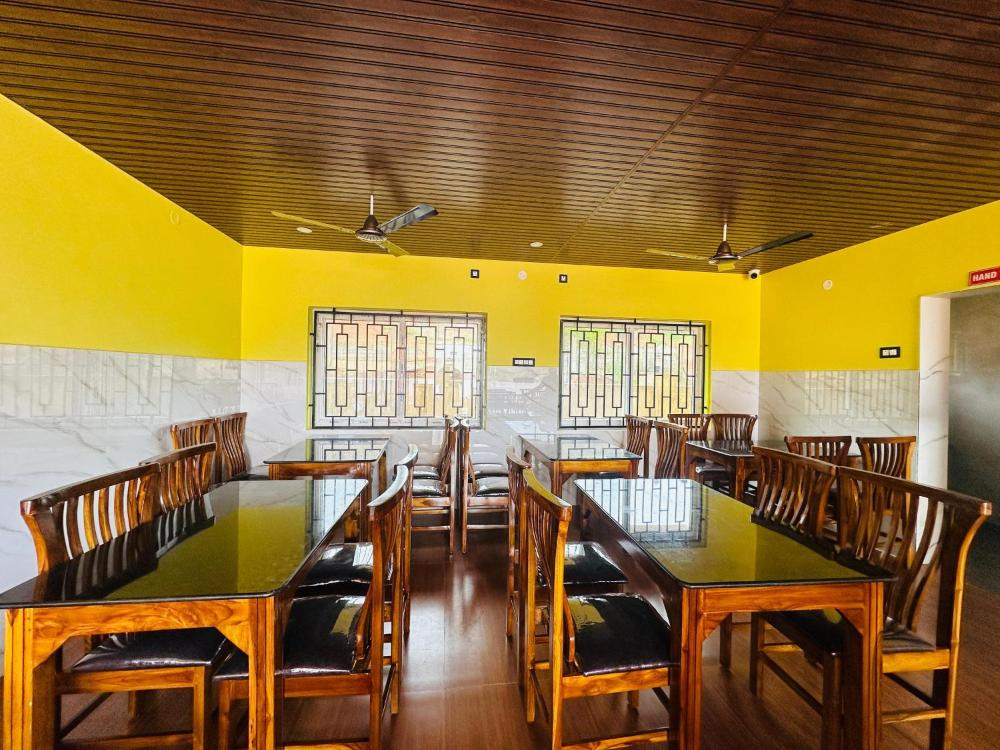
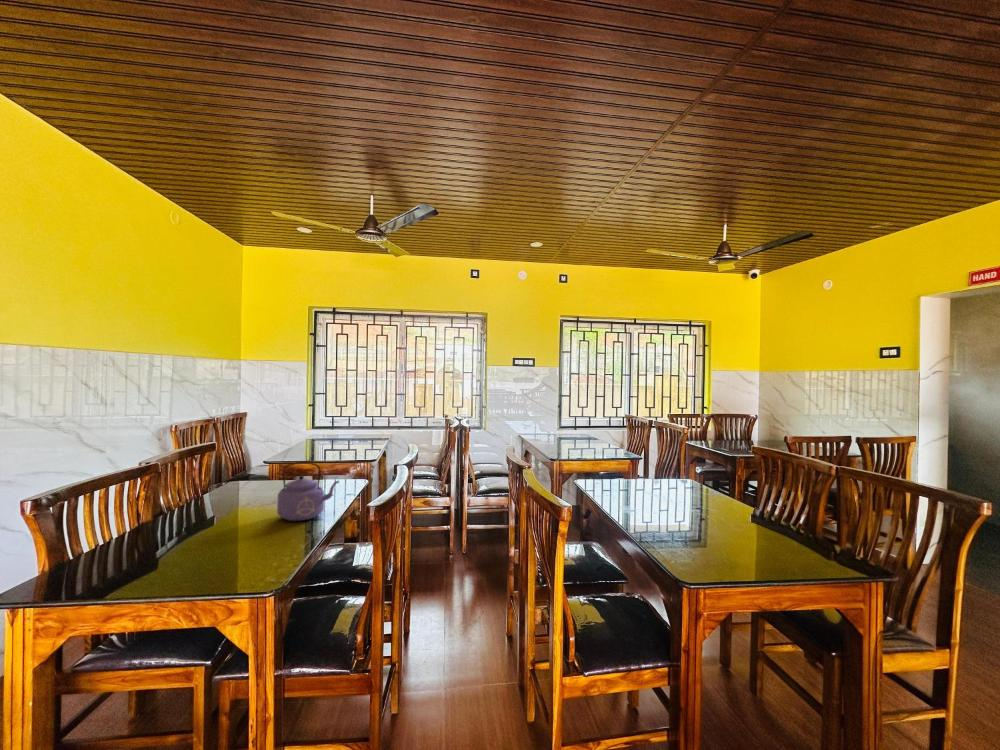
+ kettle (309, 489)
